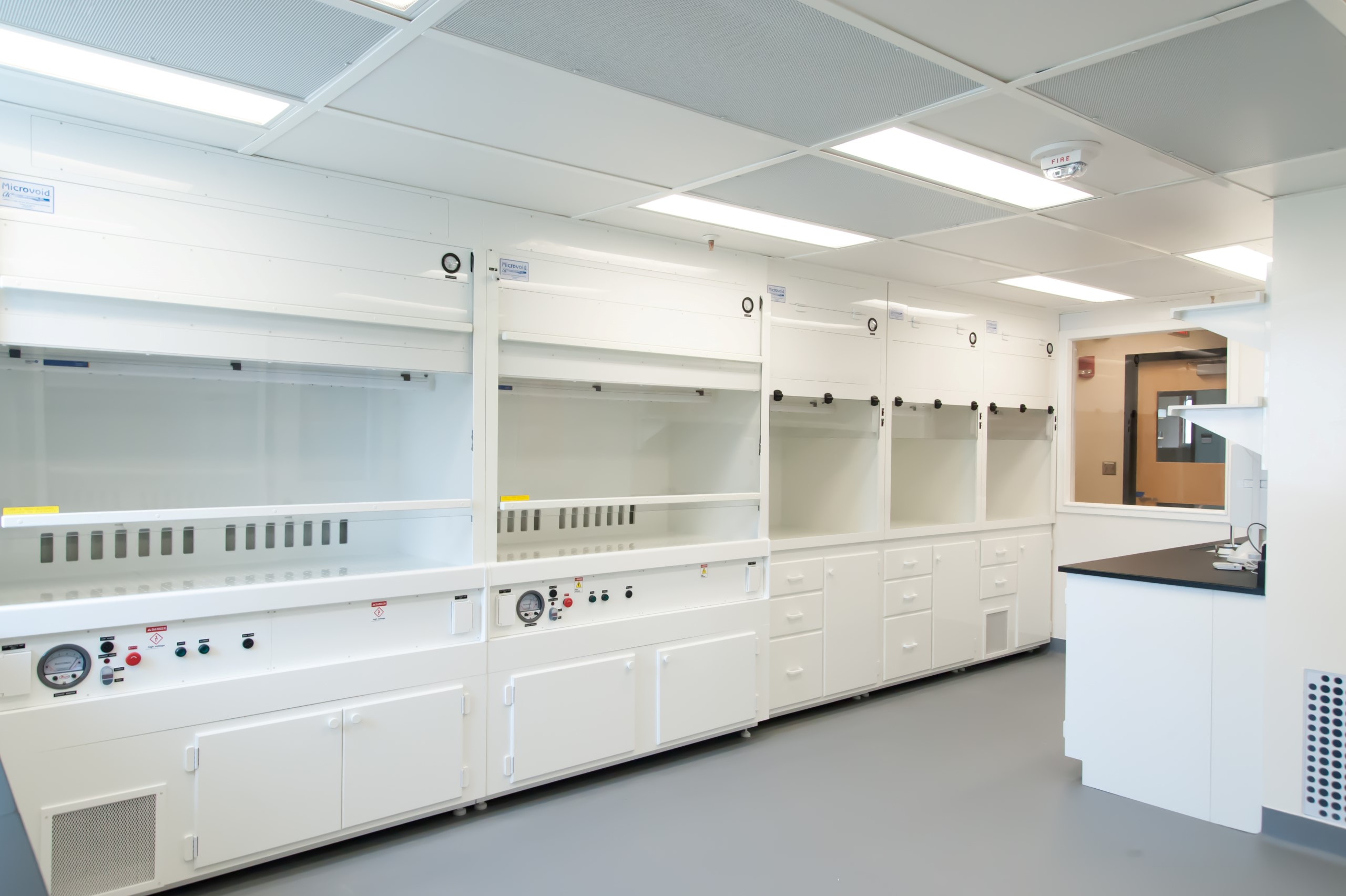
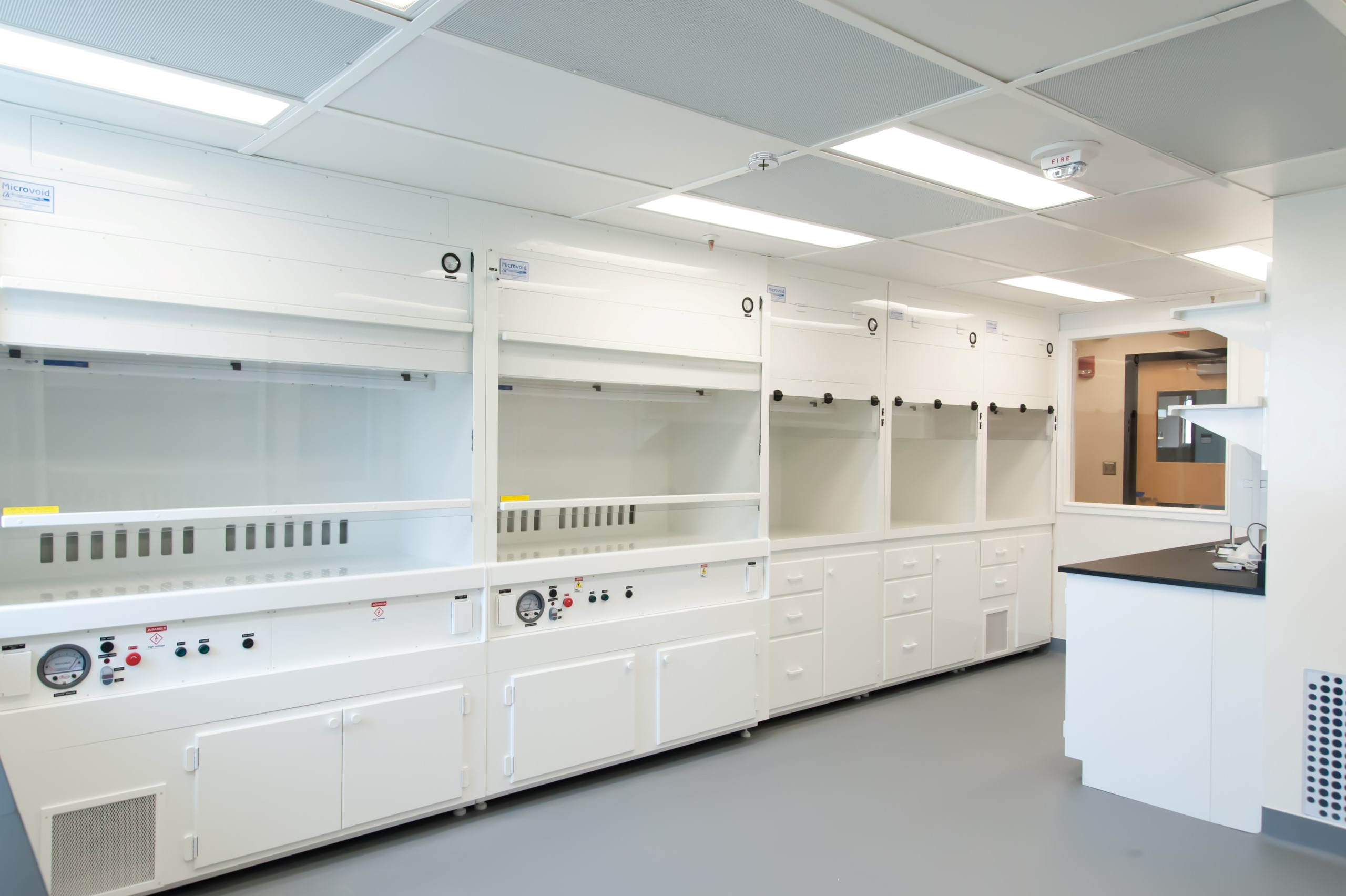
+ smoke detector (762, 161)
